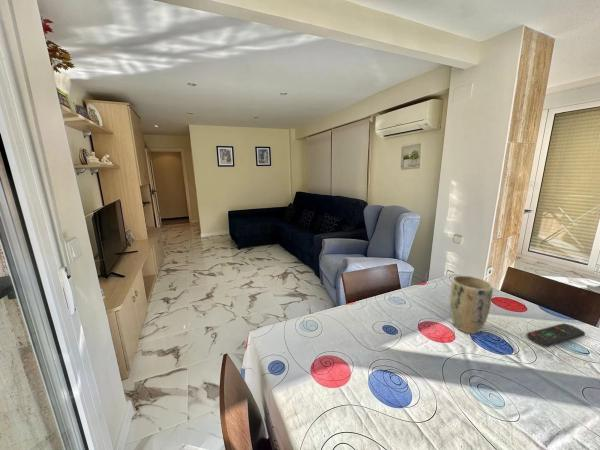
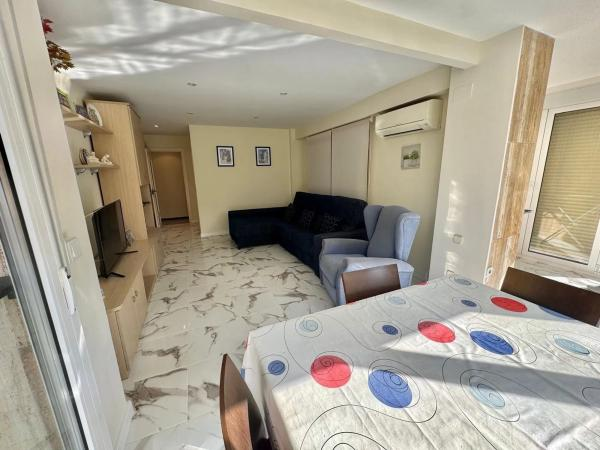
- remote control (555, 334)
- plant pot (468, 304)
